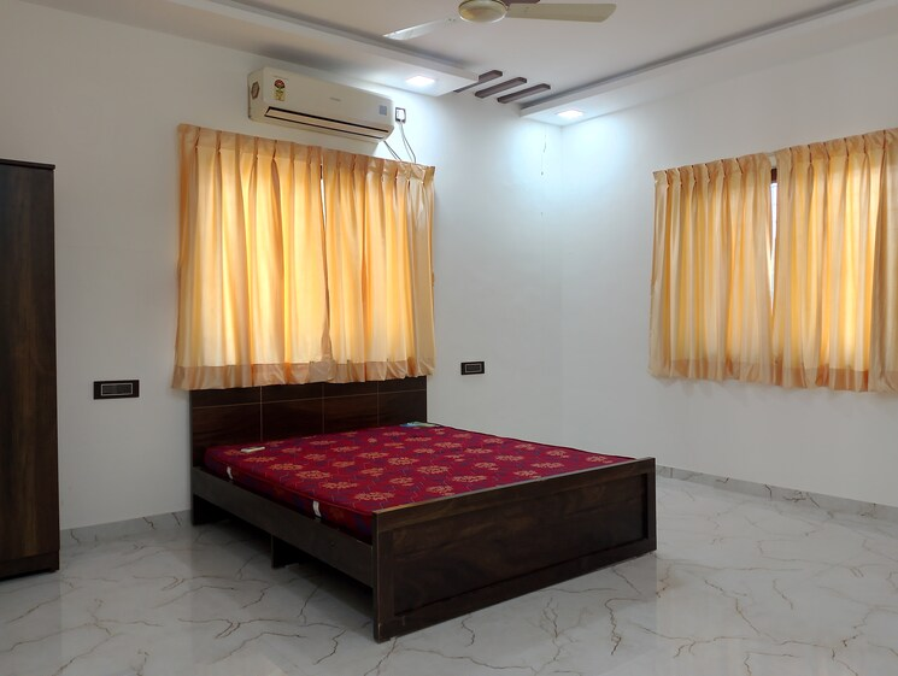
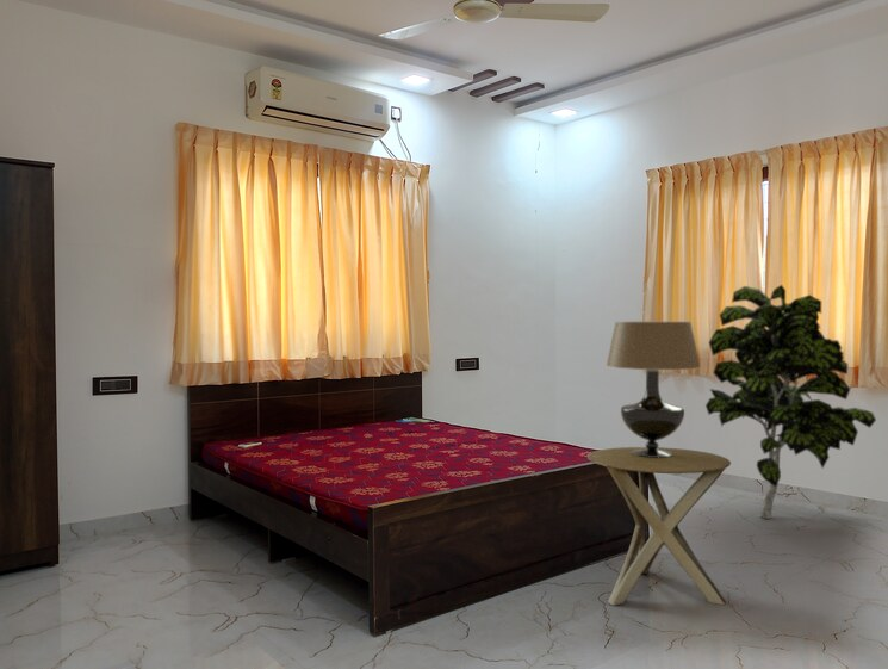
+ side table (657, 524)
+ indoor plant (782, 402)
+ table lamp (652, 386)
